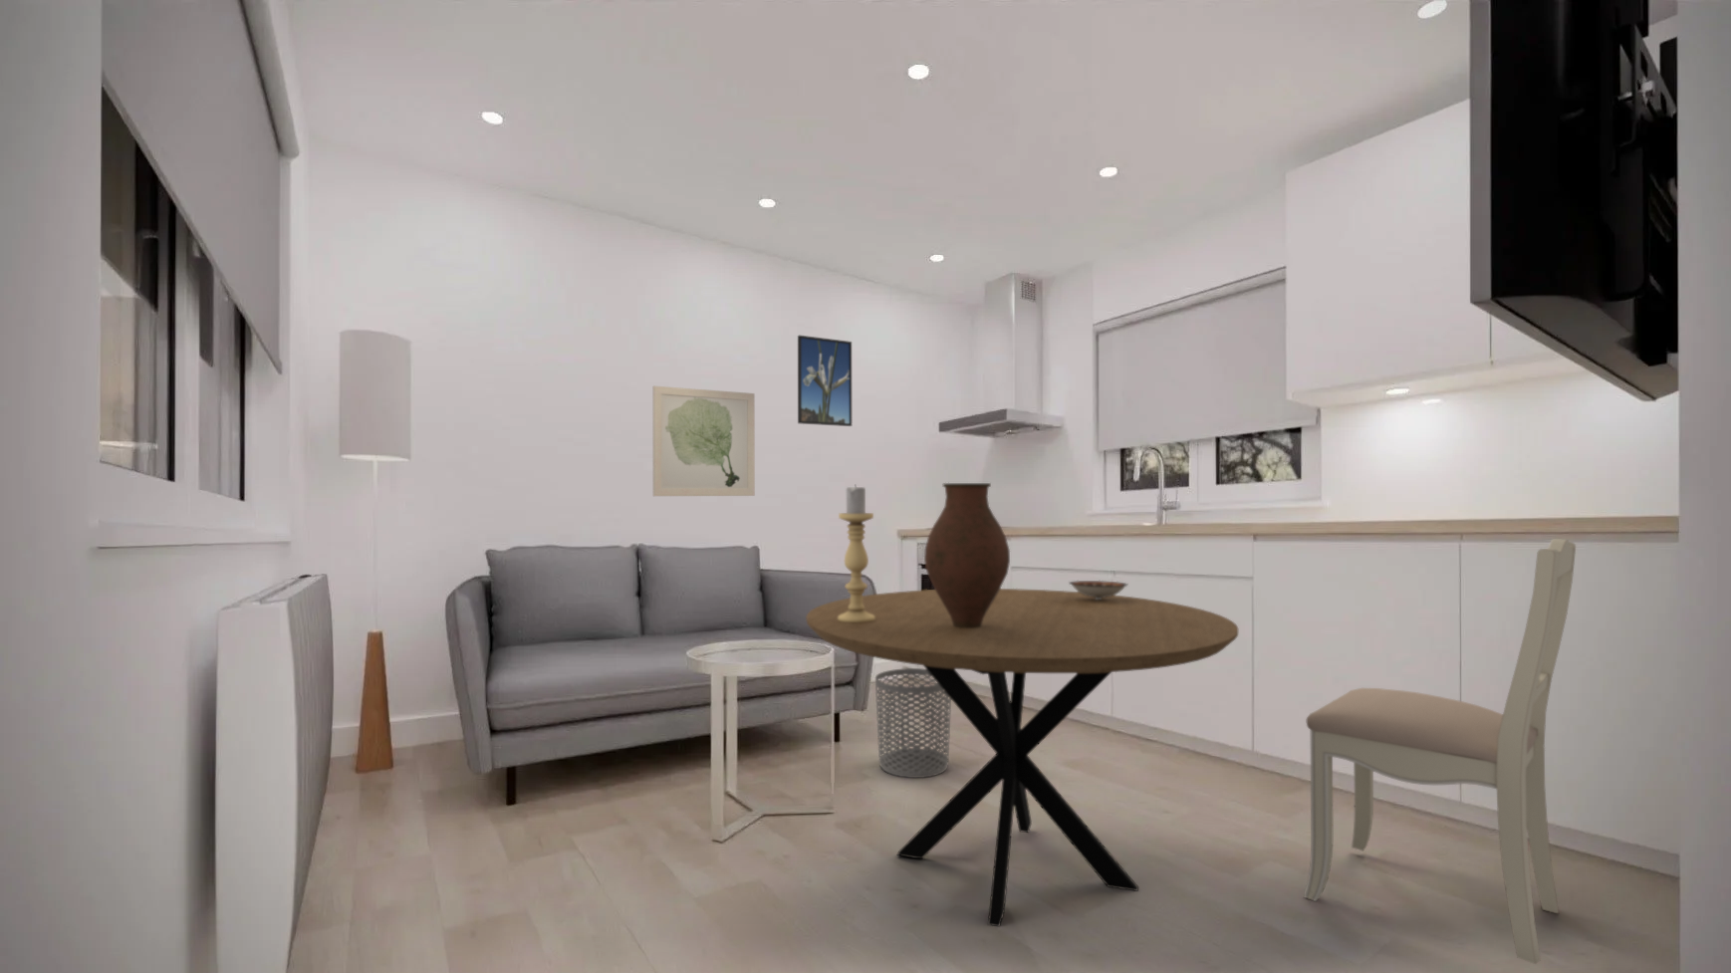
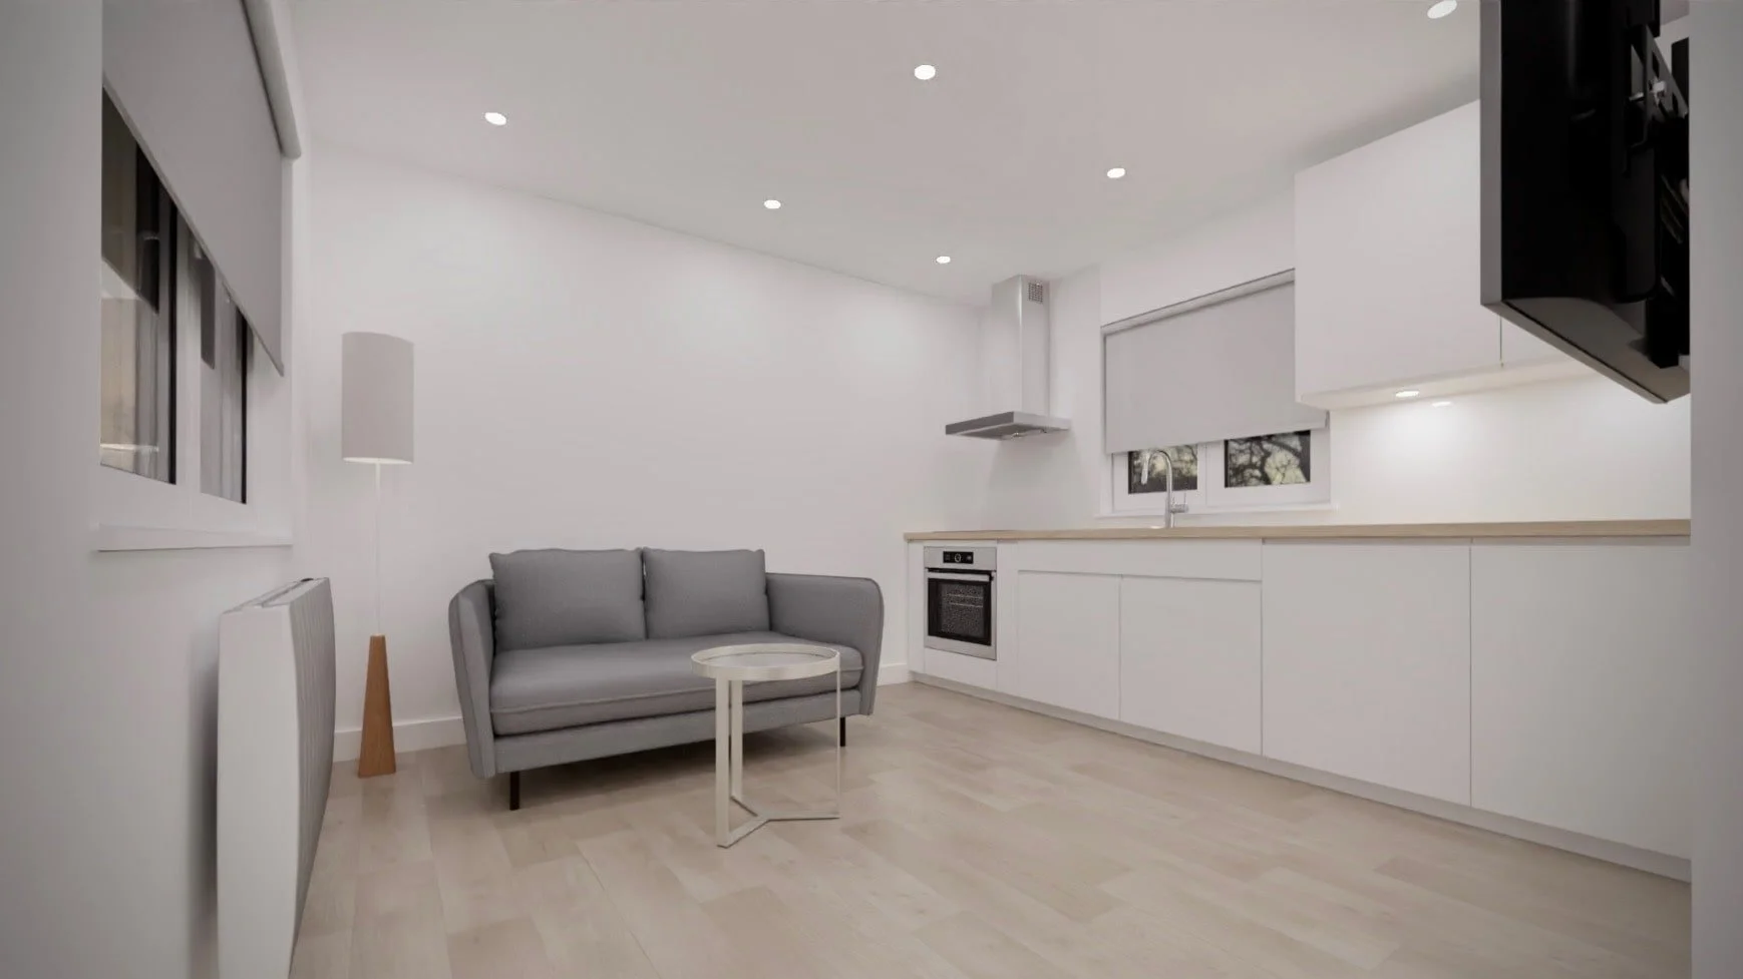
- wall art (705, 442)
- dining table (1011, 742)
- candle holder (856, 551)
- waste bin (913, 721)
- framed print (825, 382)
- dining chair (1430, 717)
- vase (967, 553)
- bowl (1097, 590)
